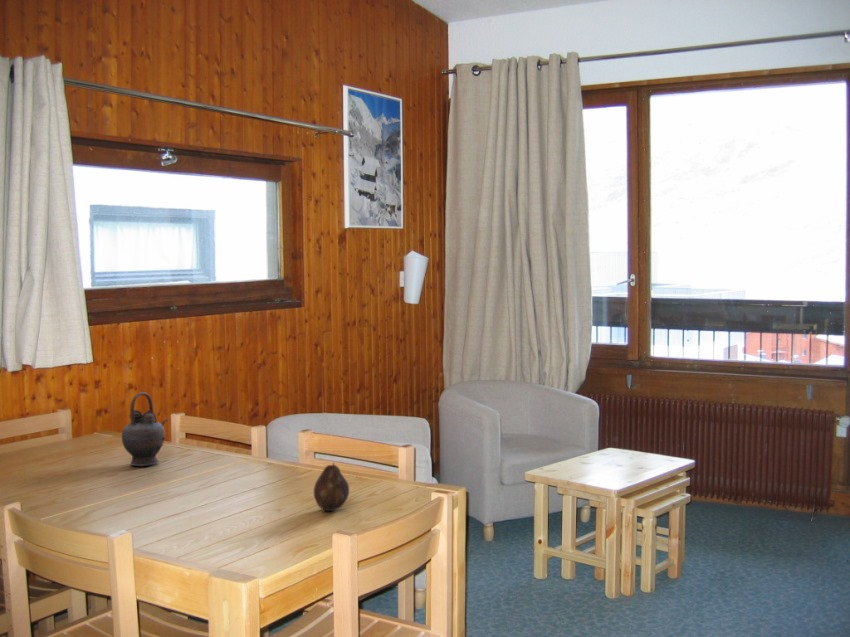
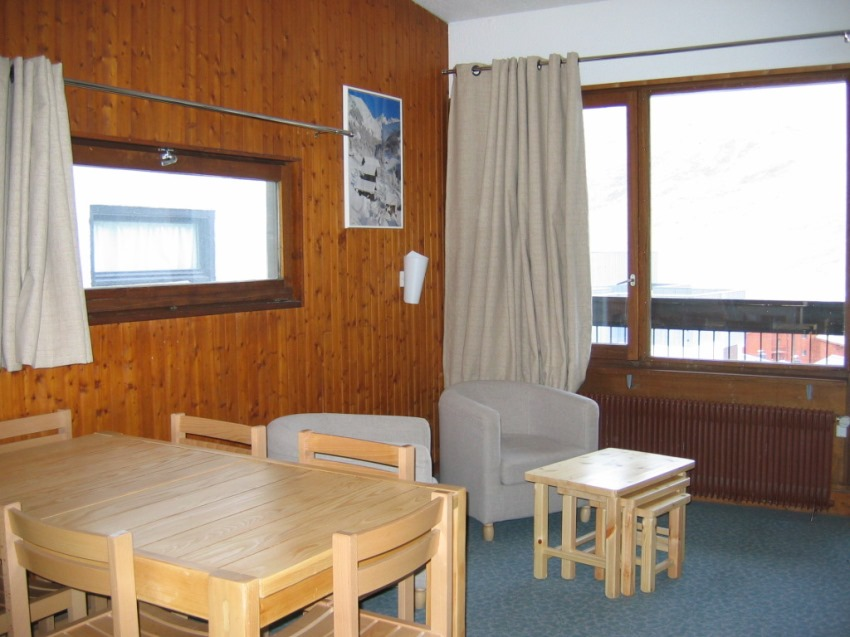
- teapot (147, 427)
- fruit (331, 486)
